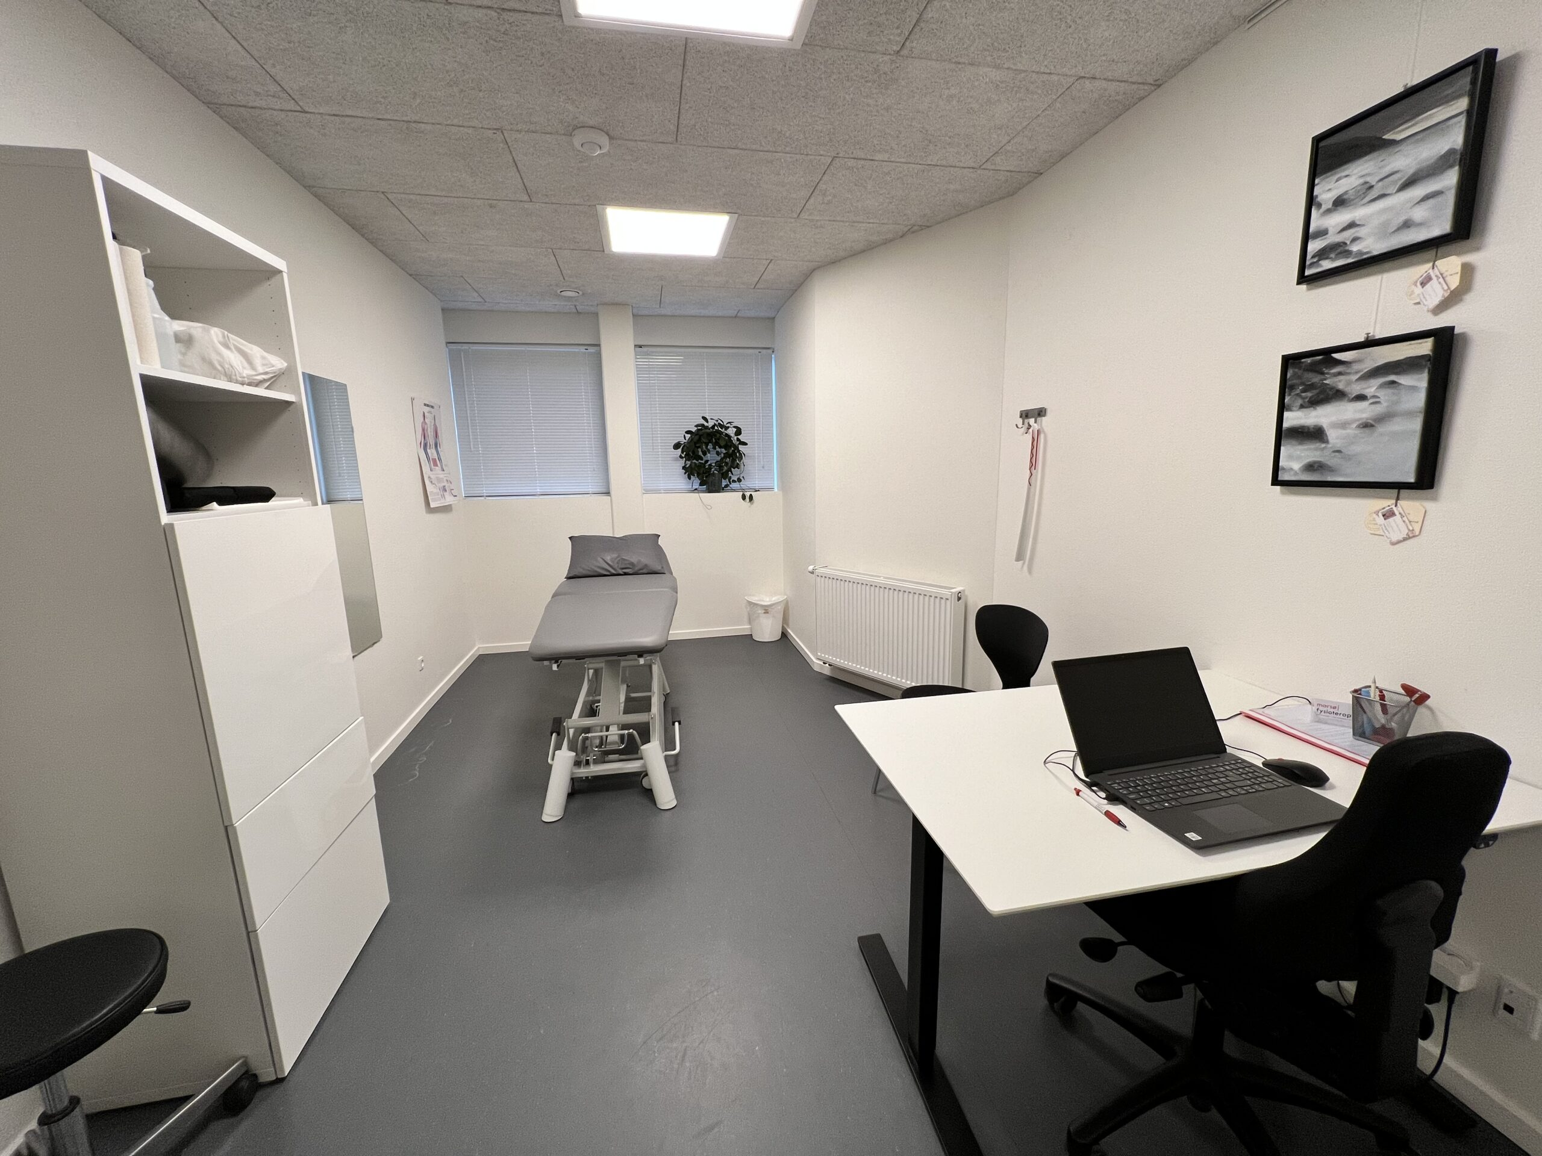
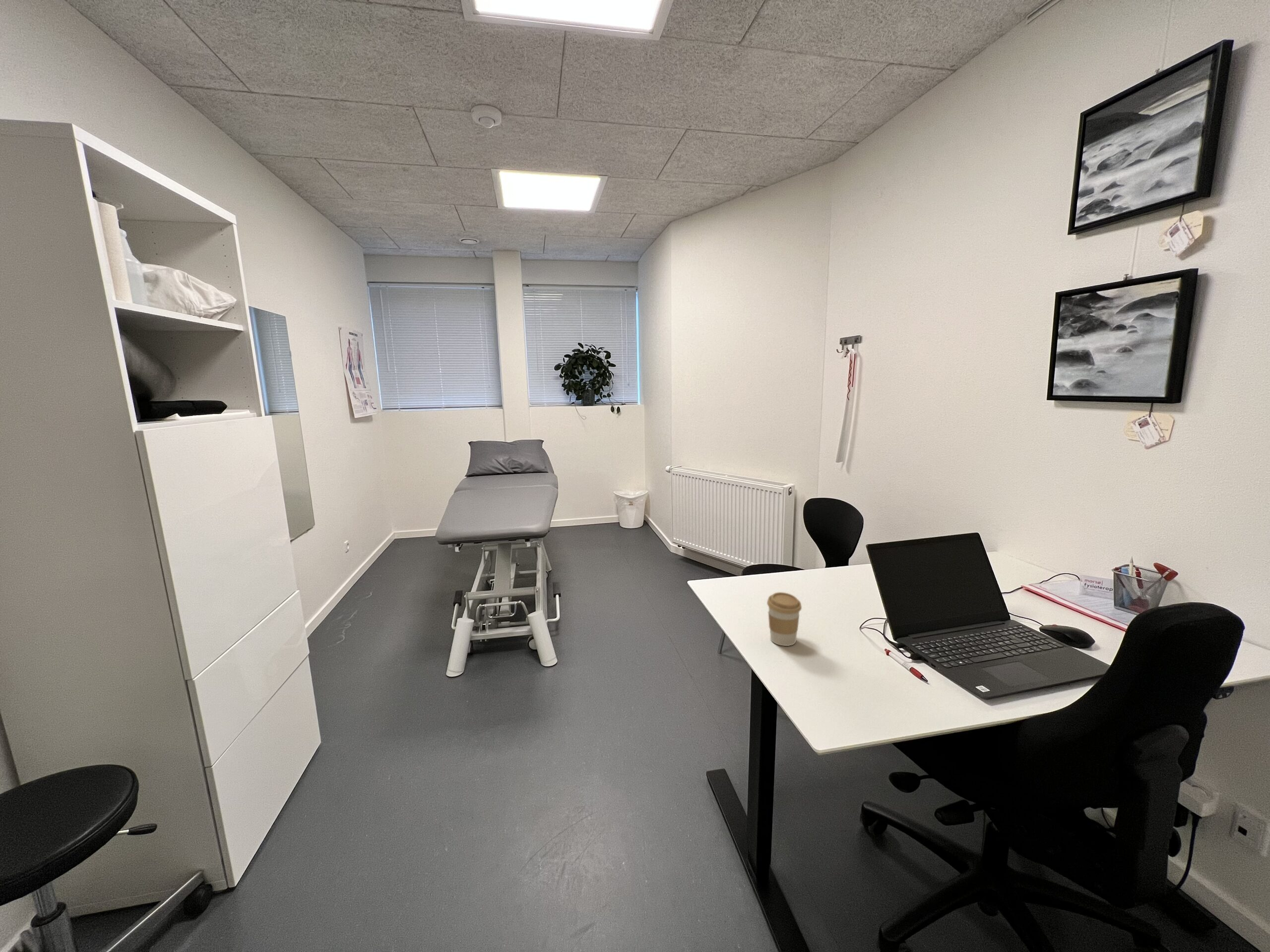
+ coffee cup (783, 618)
